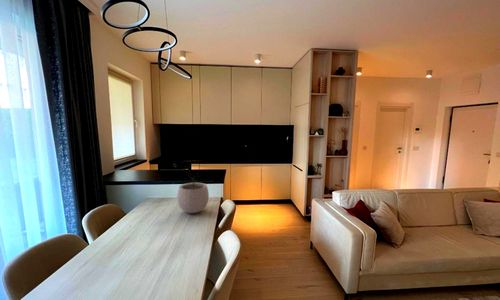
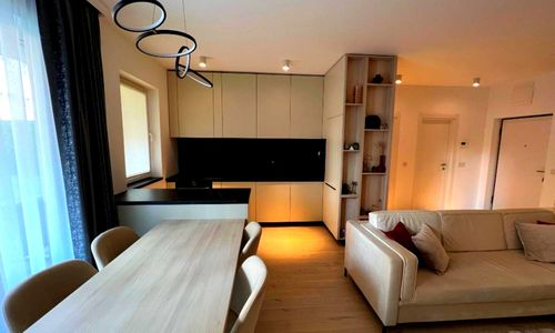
- plant pot (193, 193)
